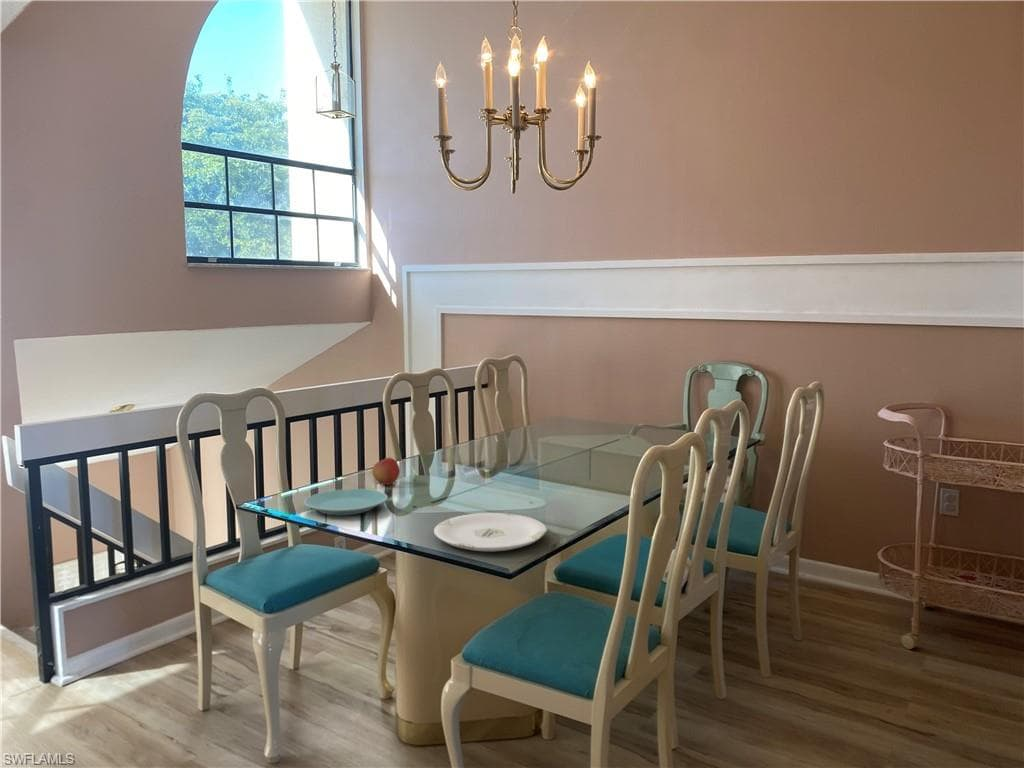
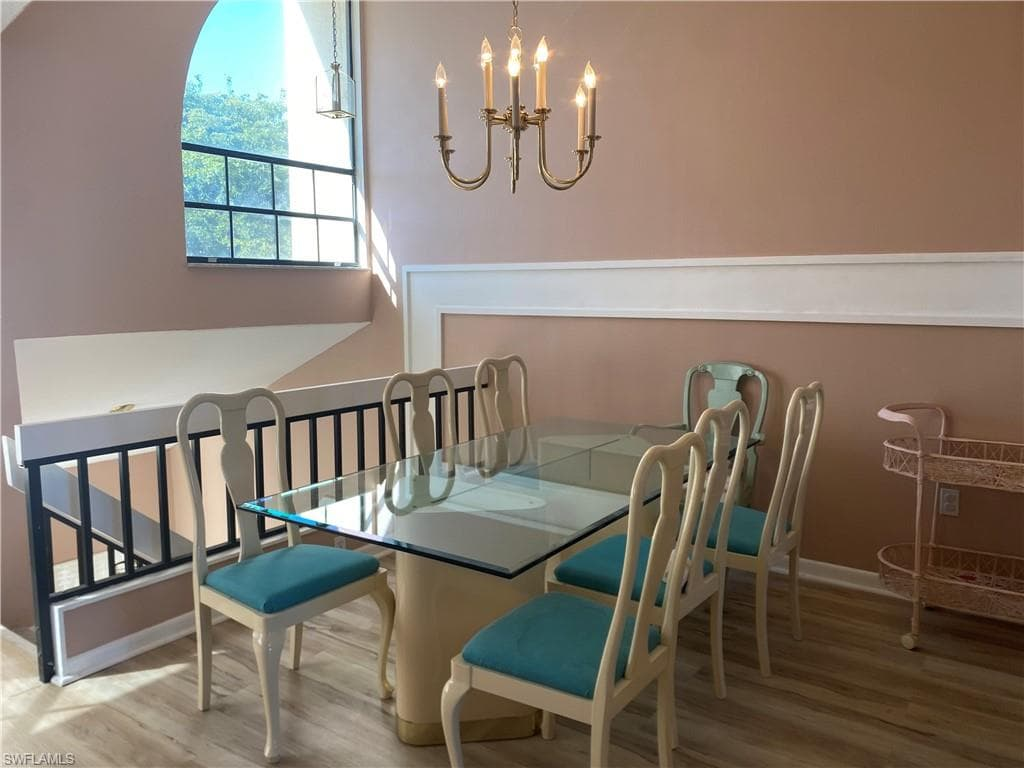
- plate (490, 533)
- apple (386, 470)
- plate (346, 503)
